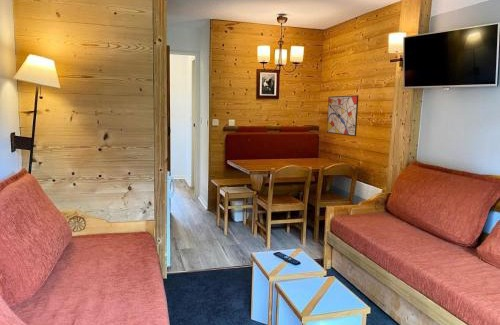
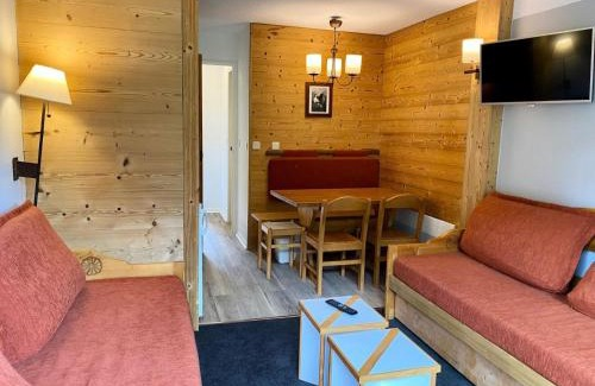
- wall art (341, 115)
